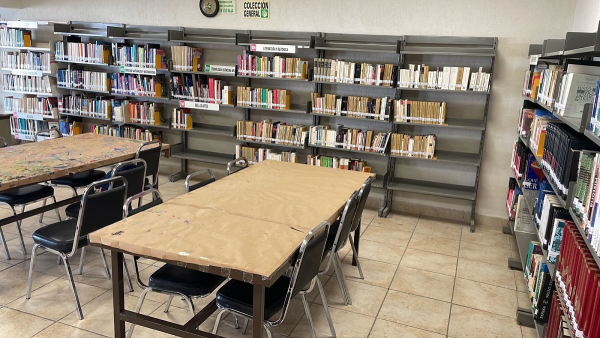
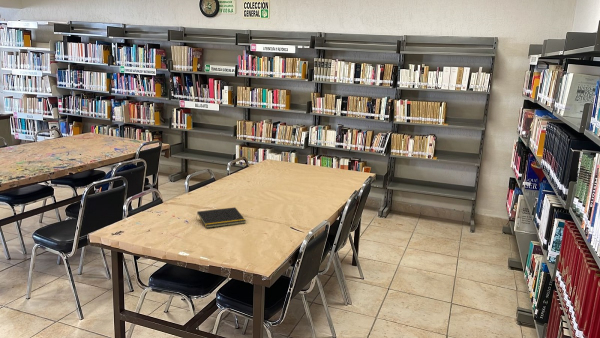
+ notepad (221, 217)
